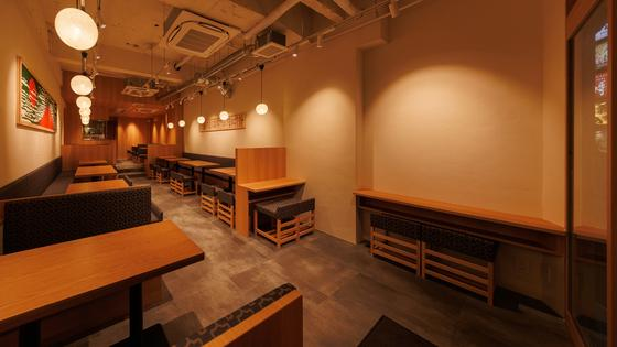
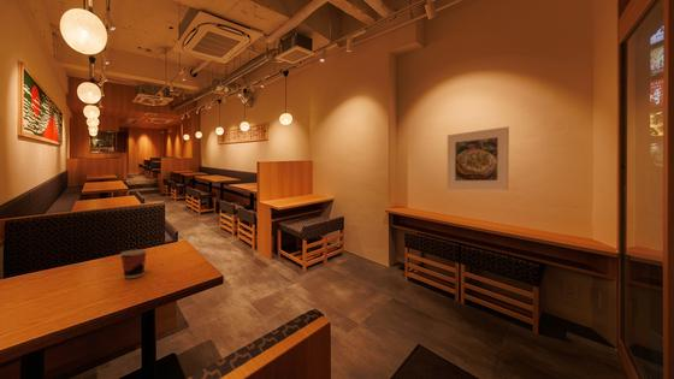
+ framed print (475, 160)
+ cup (134, 263)
